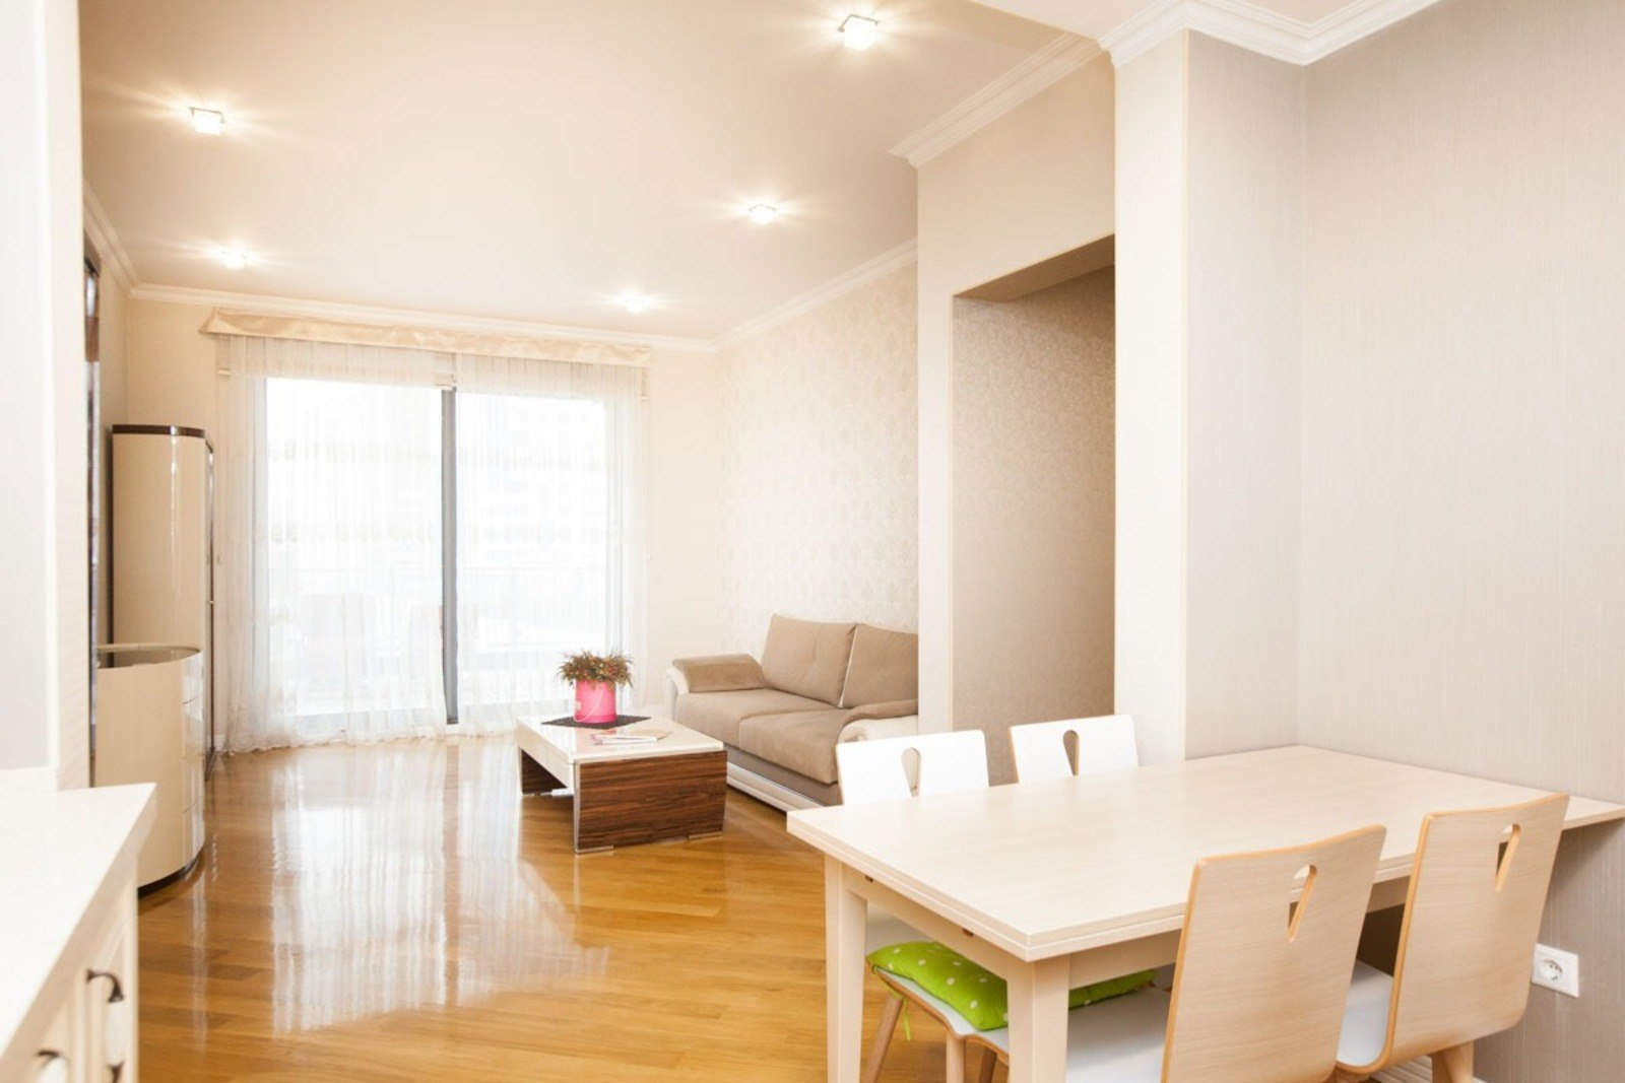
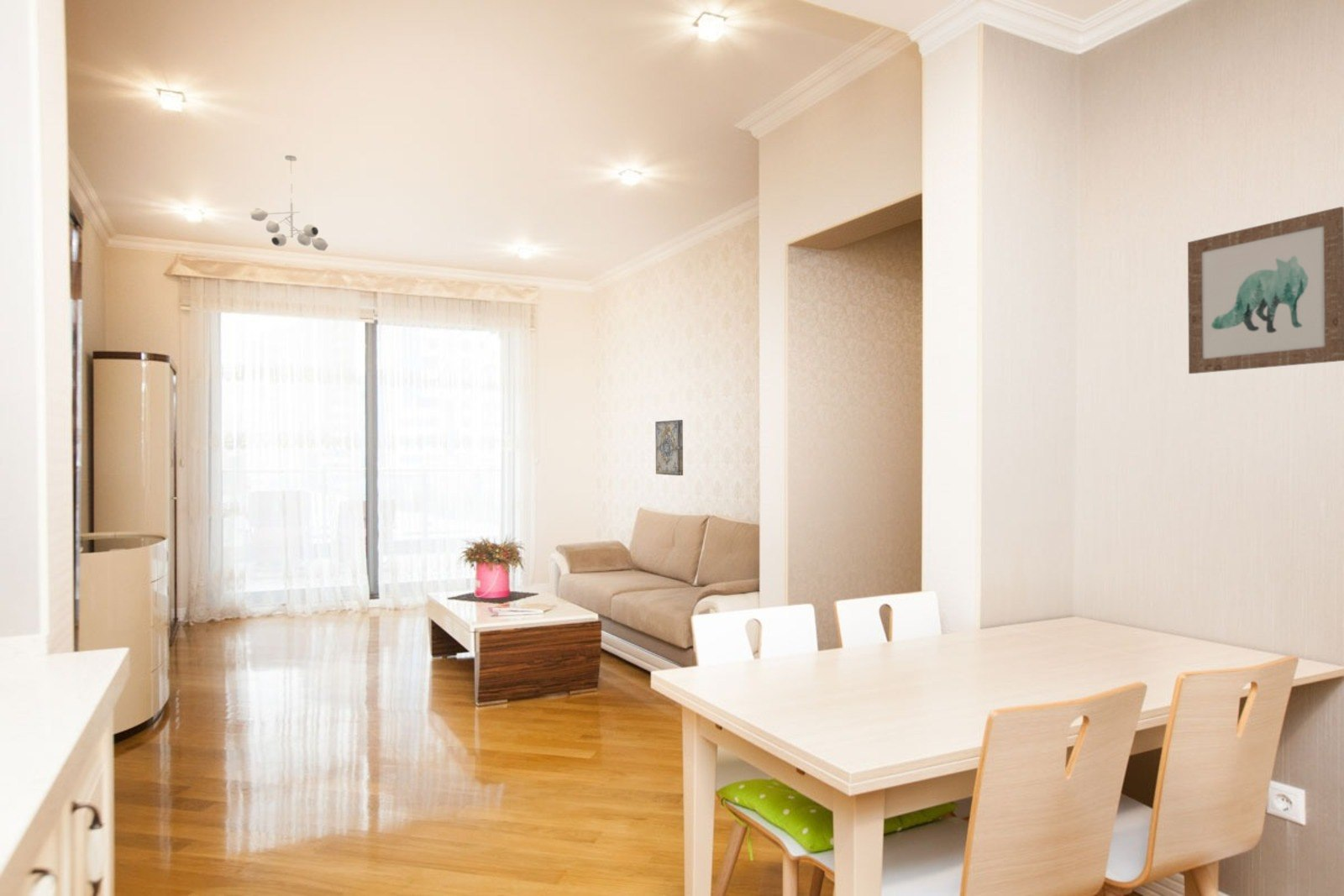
+ wall art (669, 448)
+ wall art (1260, 296)
+ ceiling light fixture (291, 205)
